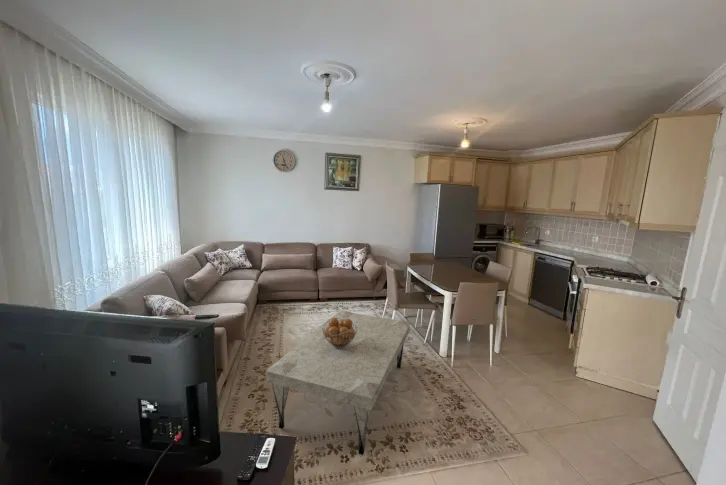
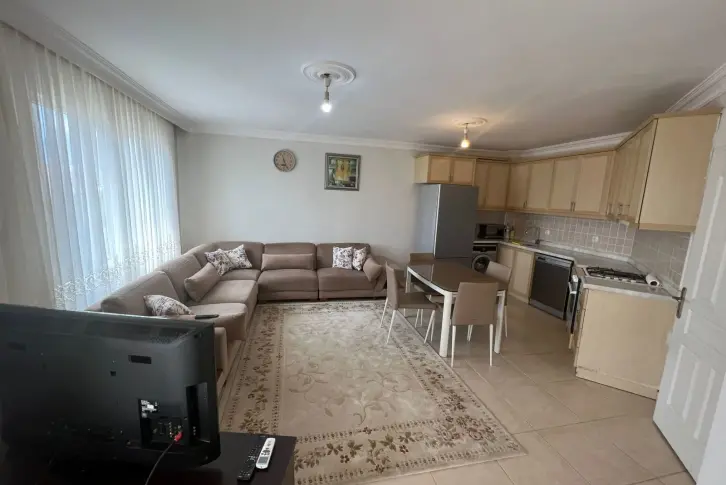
- fruit basket (339, 331)
- coffee table (350, 366)
